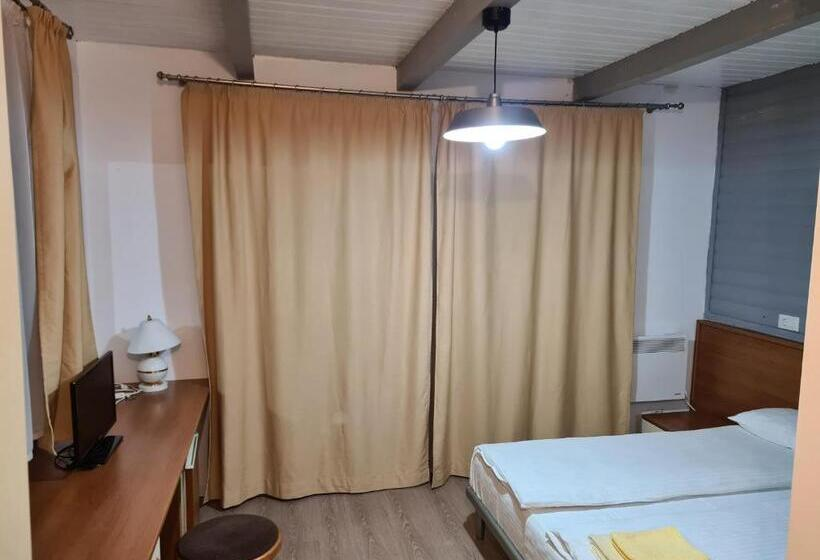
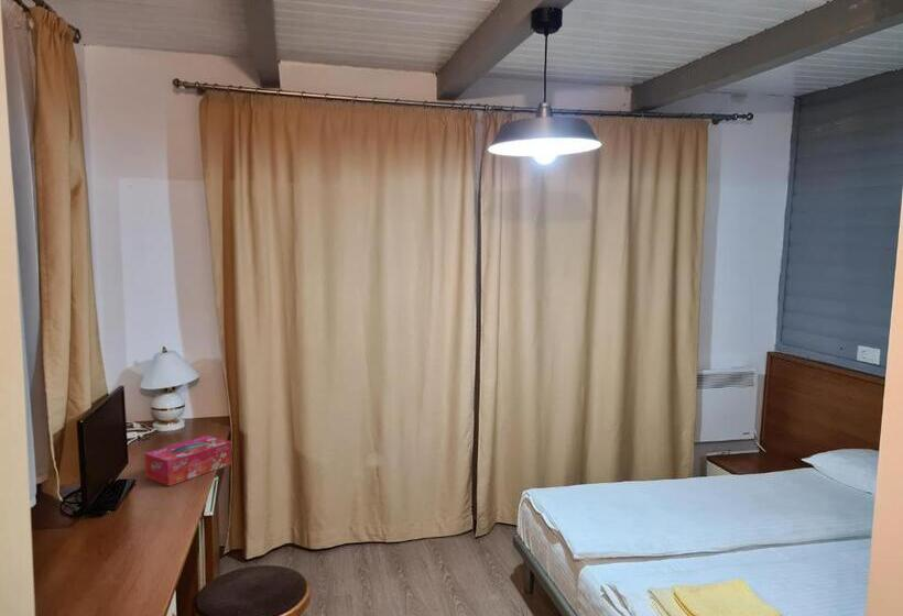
+ tissue box (189, 459)
